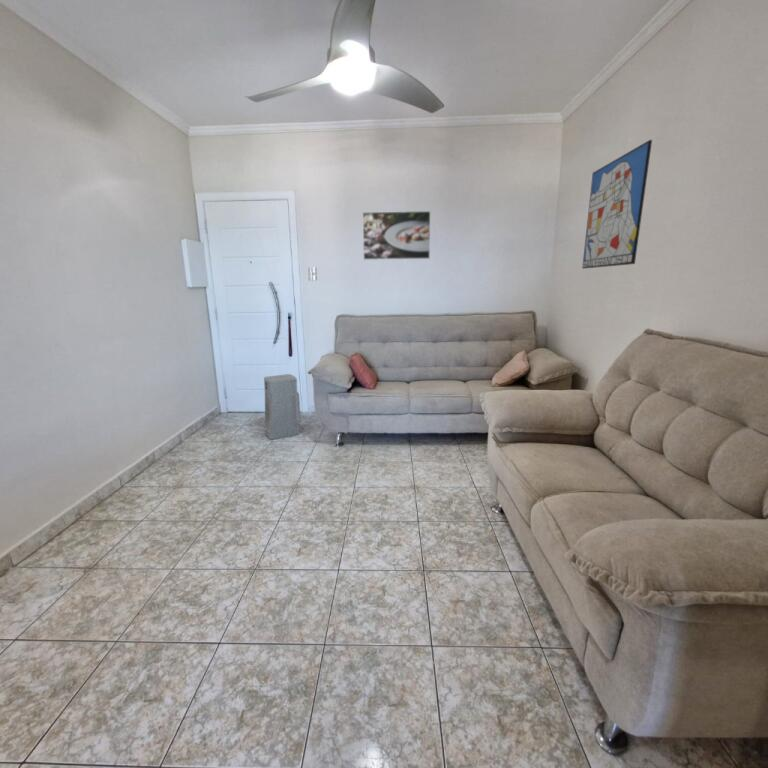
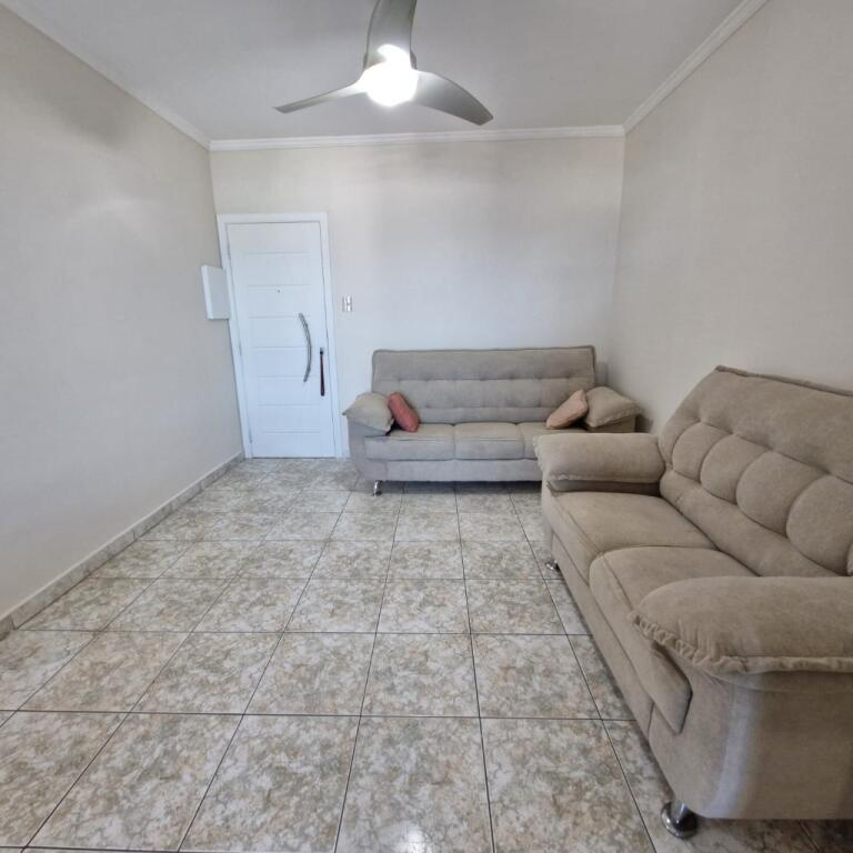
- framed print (396, 235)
- wall art (611, 214)
- air purifier (281, 405)
